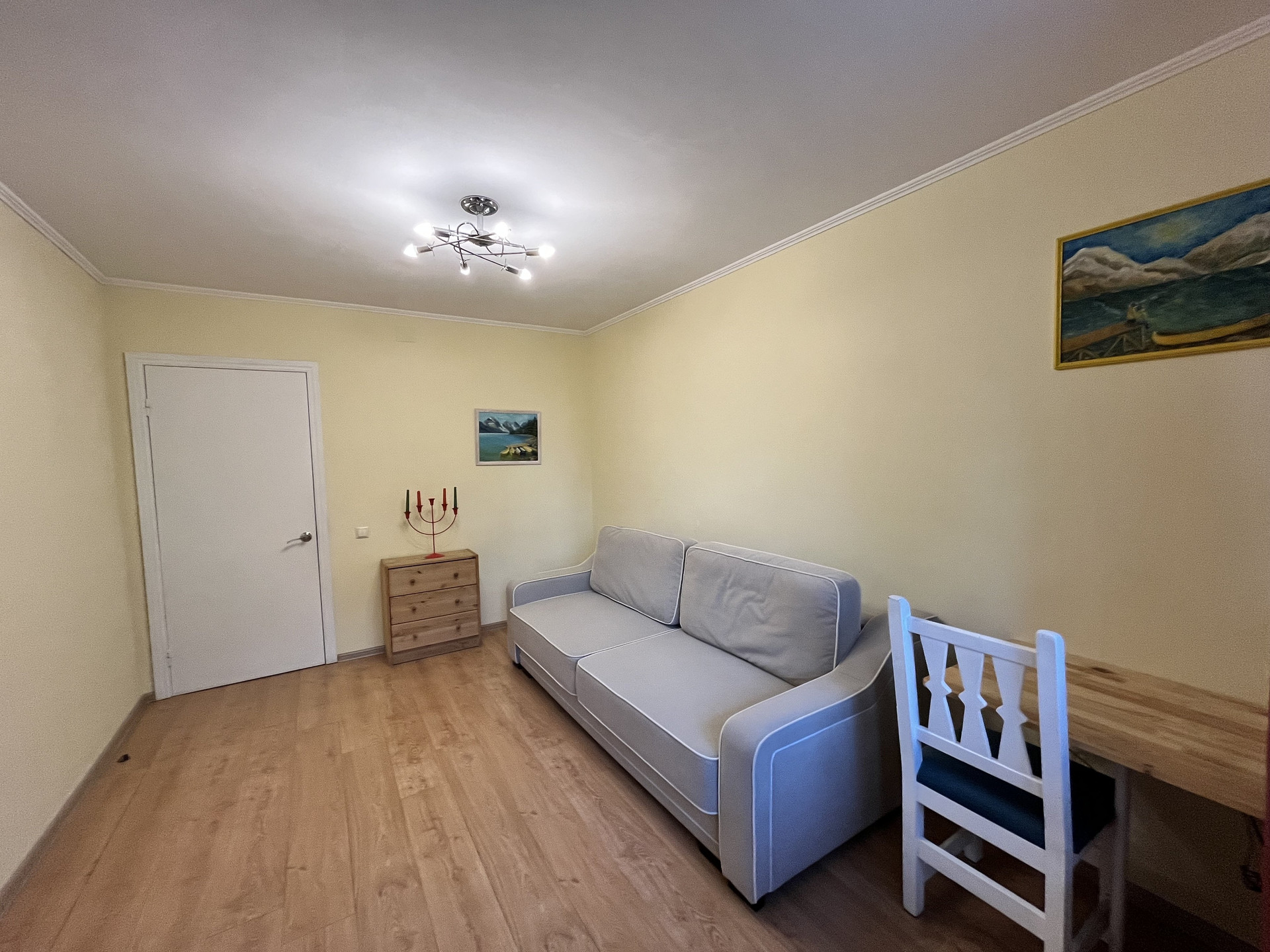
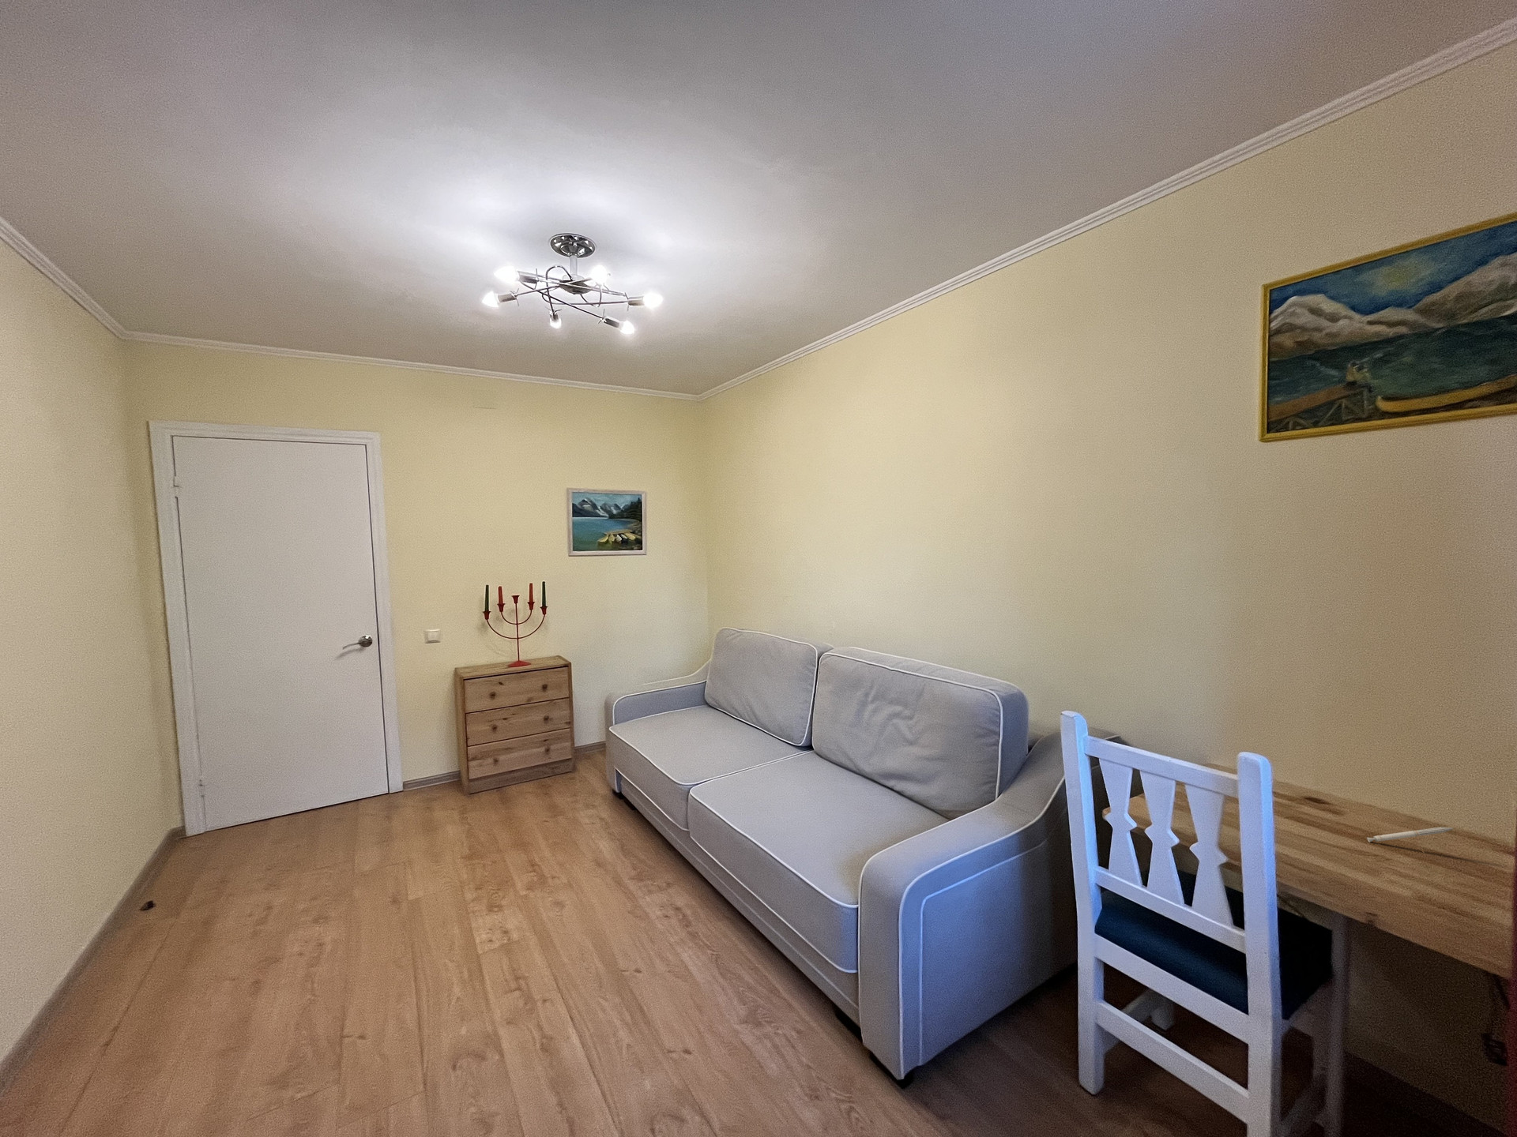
+ pen (1408, 834)
